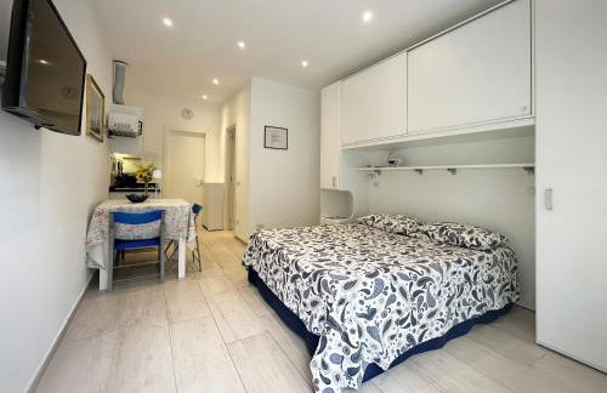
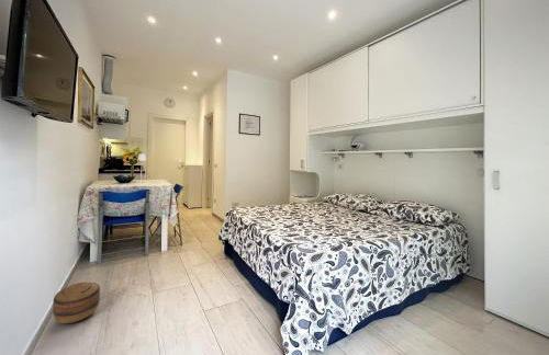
+ basket (77, 300)
